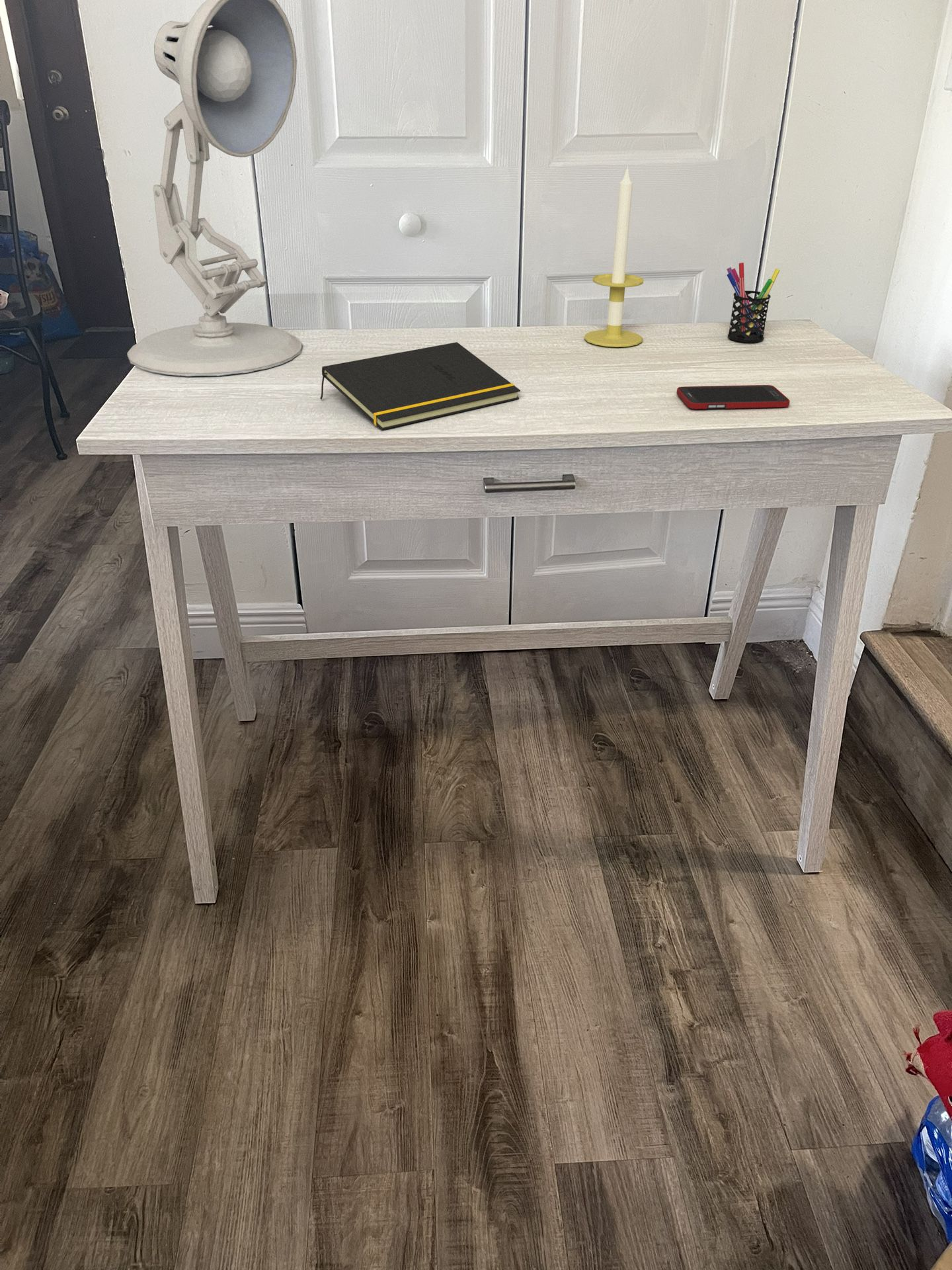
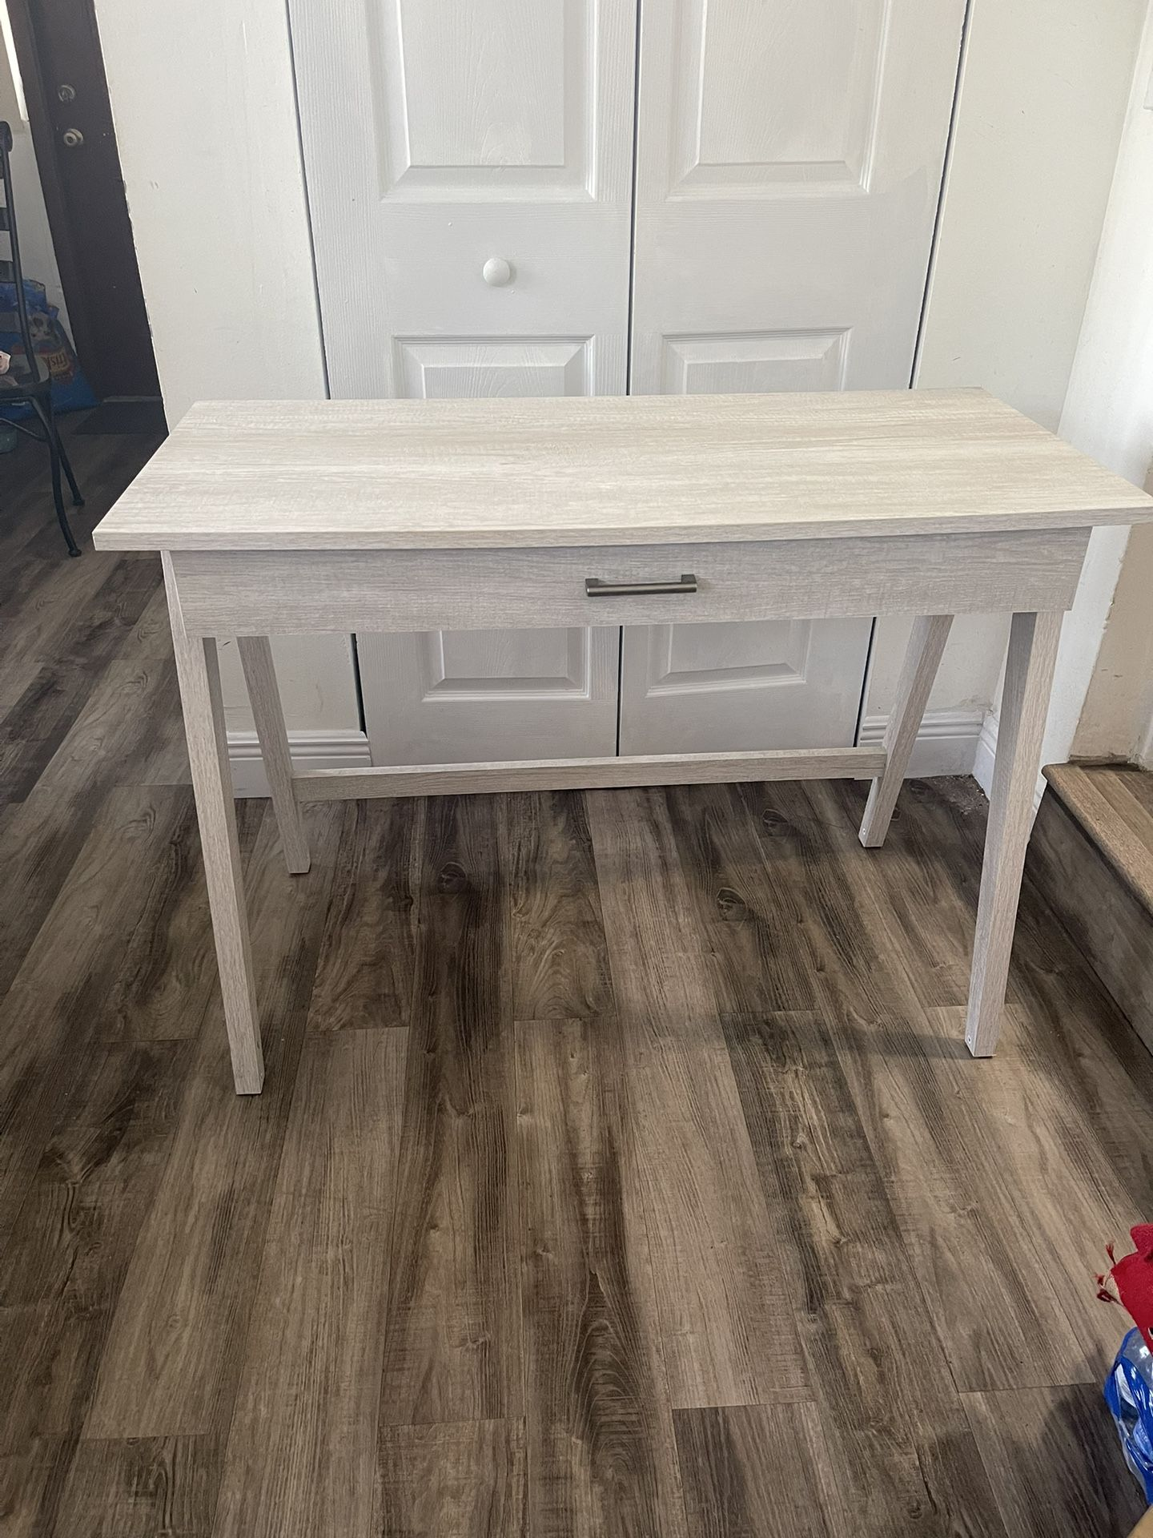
- cell phone (732, 397)
- notepad (421, 382)
- candle (620, 256)
- pen holder (752, 302)
- desk lamp (201, 185)
